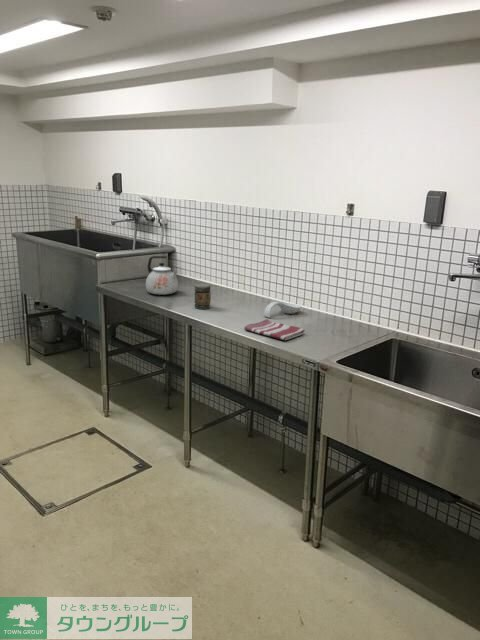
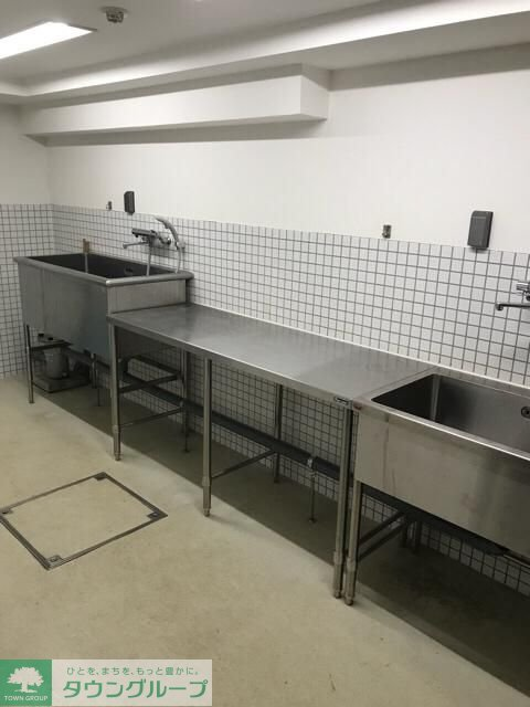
- jar (202, 296)
- spoon rest (282, 307)
- kettle (162, 274)
- dish towel (274, 329)
